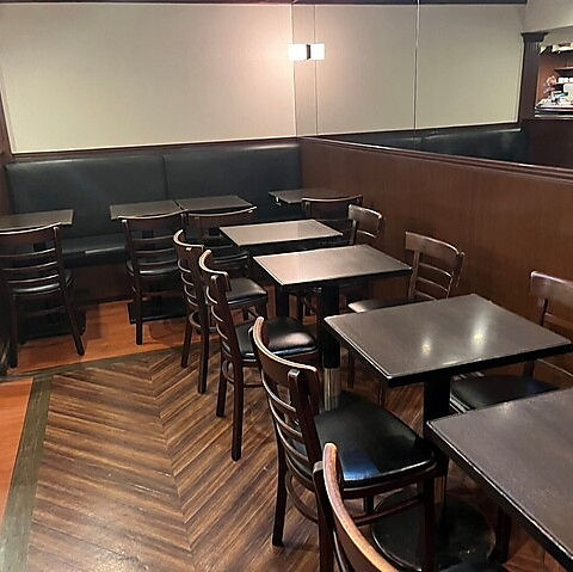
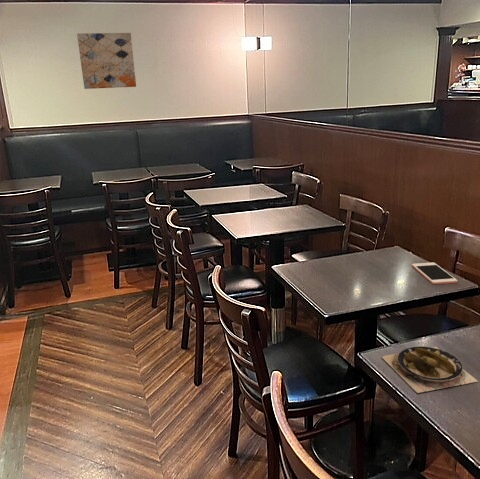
+ wall art (107, 61)
+ plate (428, 358)
+ cell phone (433, 272)
